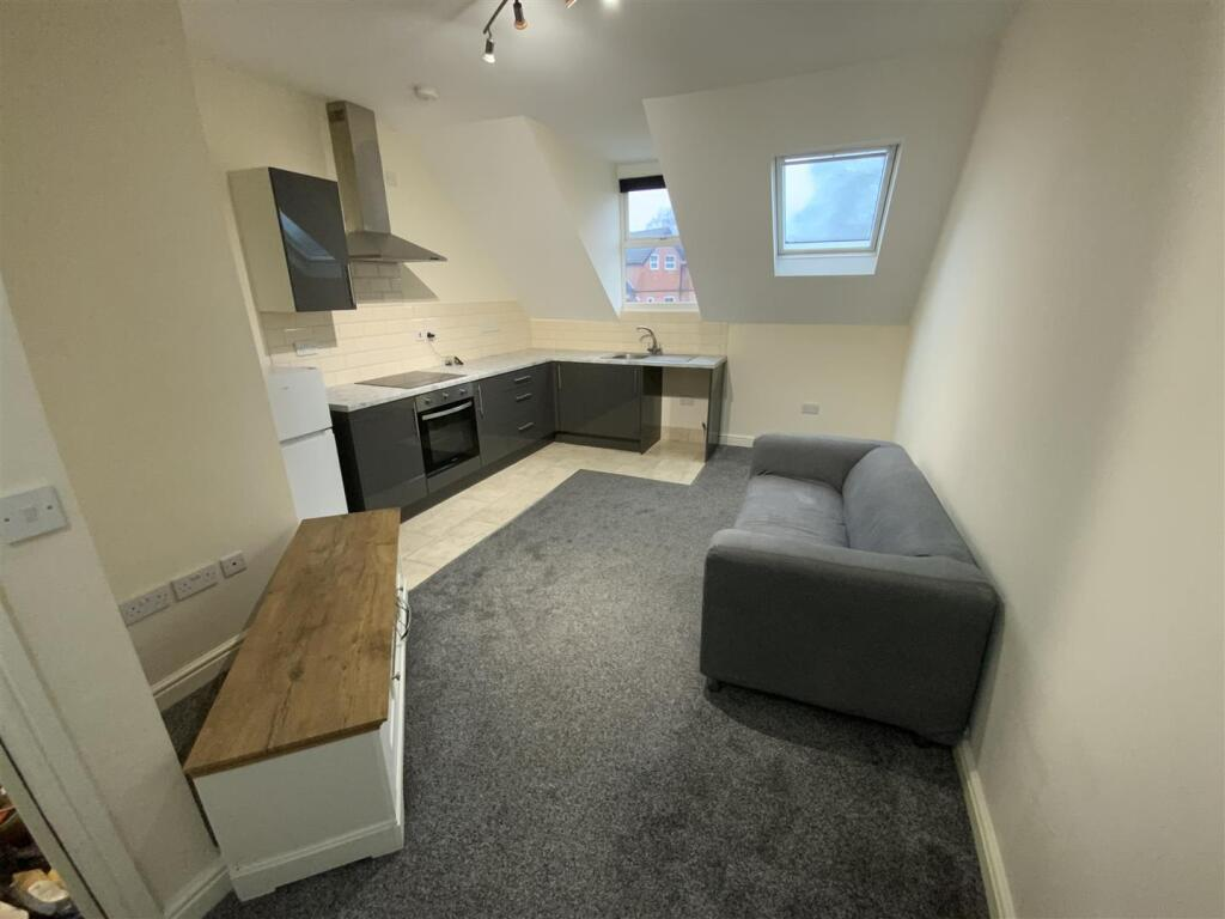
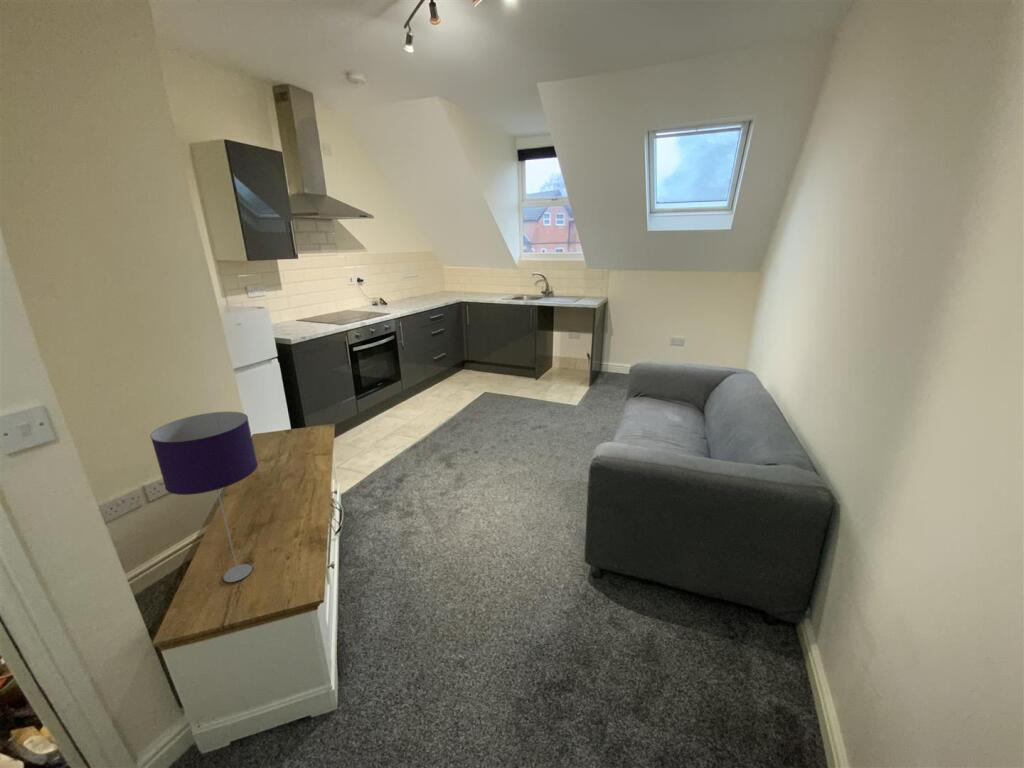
+ table lamp (221, 503)
